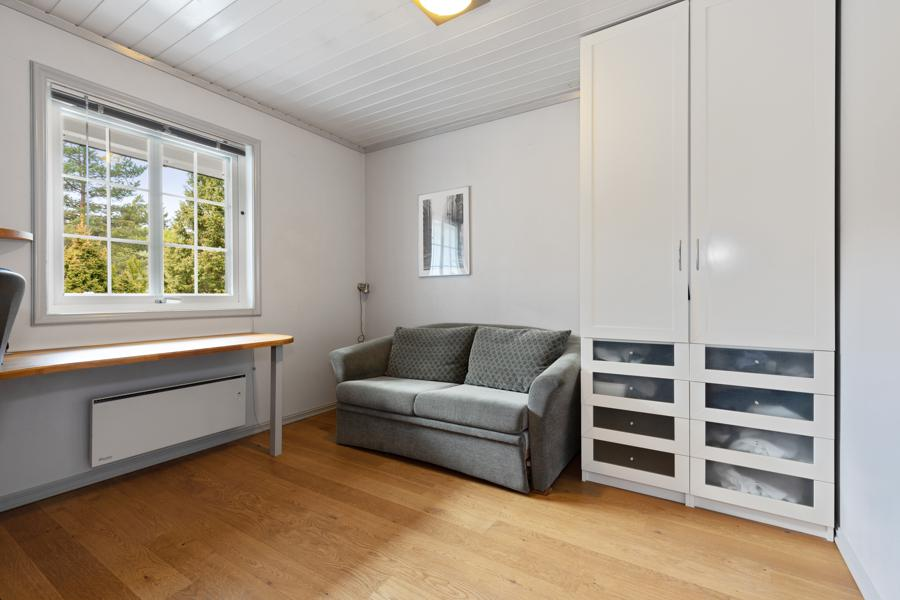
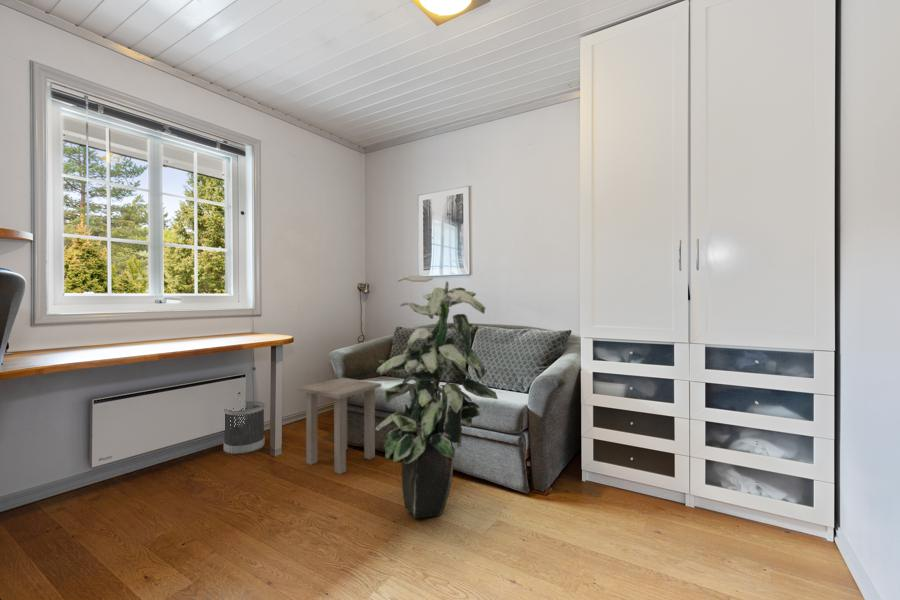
+ indoor plant (429, 391)
+ side table (341, 422)
+ wastebasket (244, 426)
